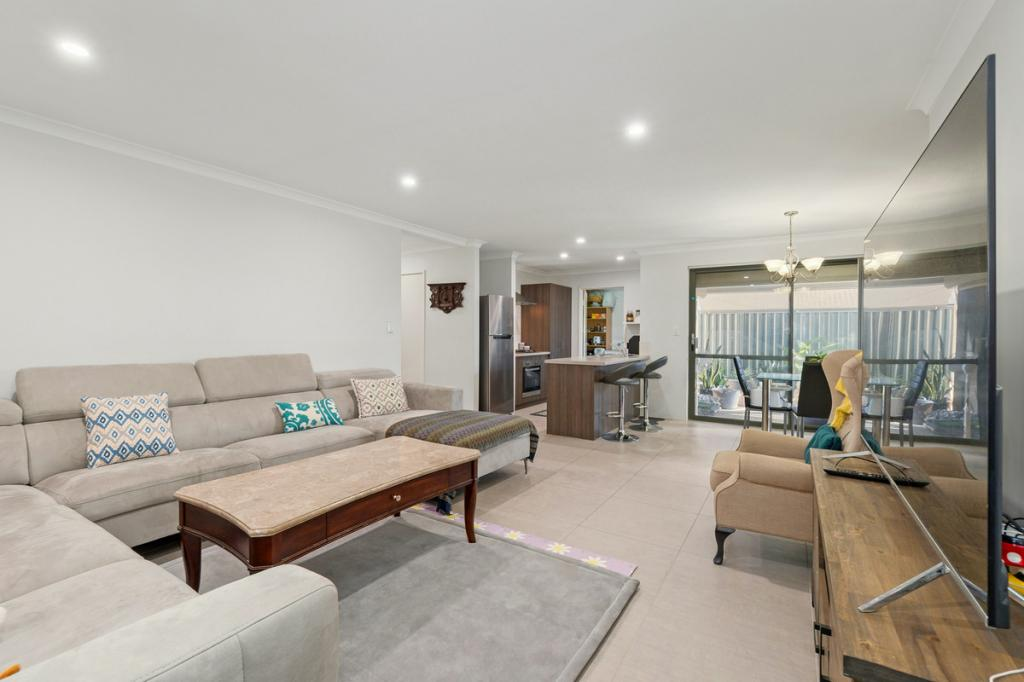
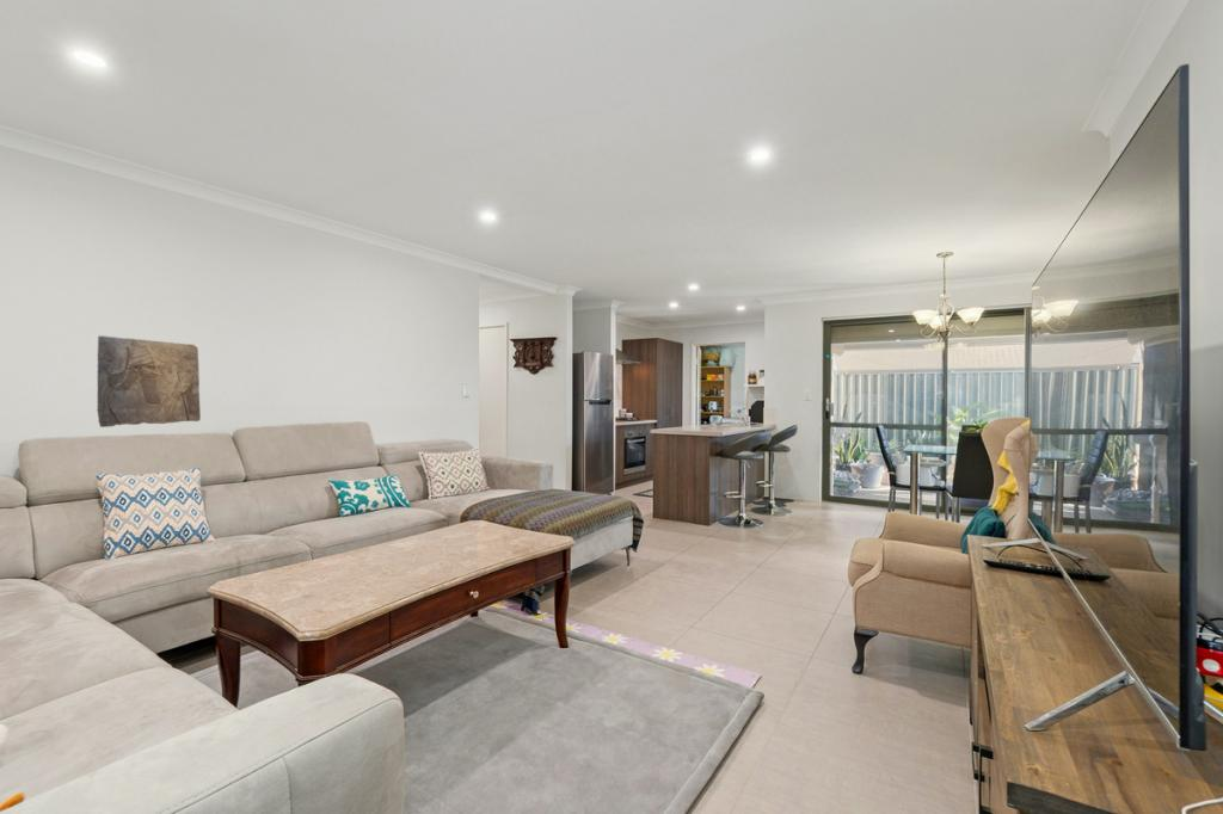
+ stone relief (152, 383)
